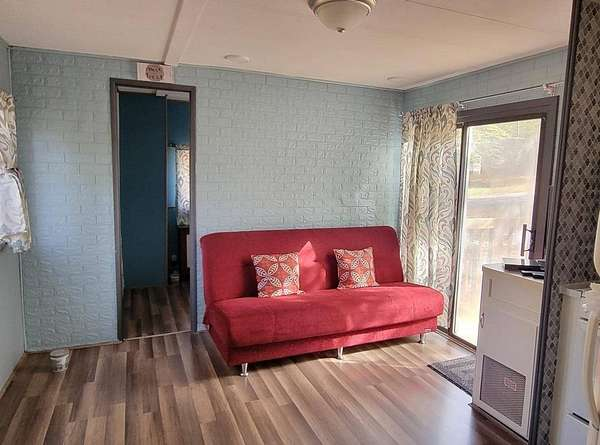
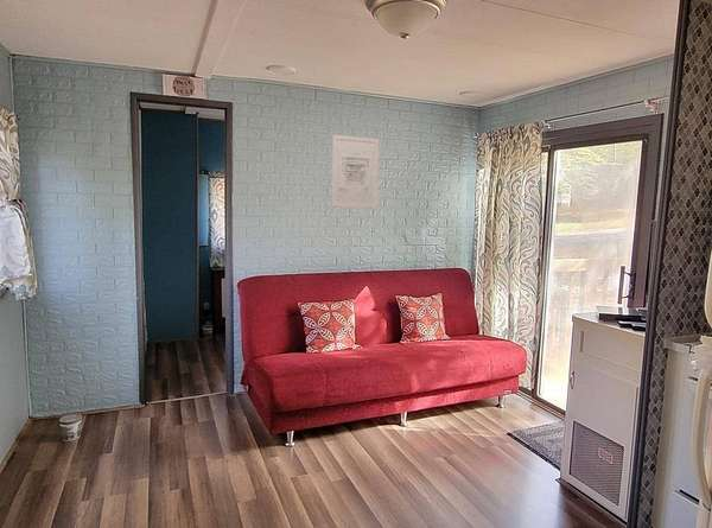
+ wall art (355, 172)
